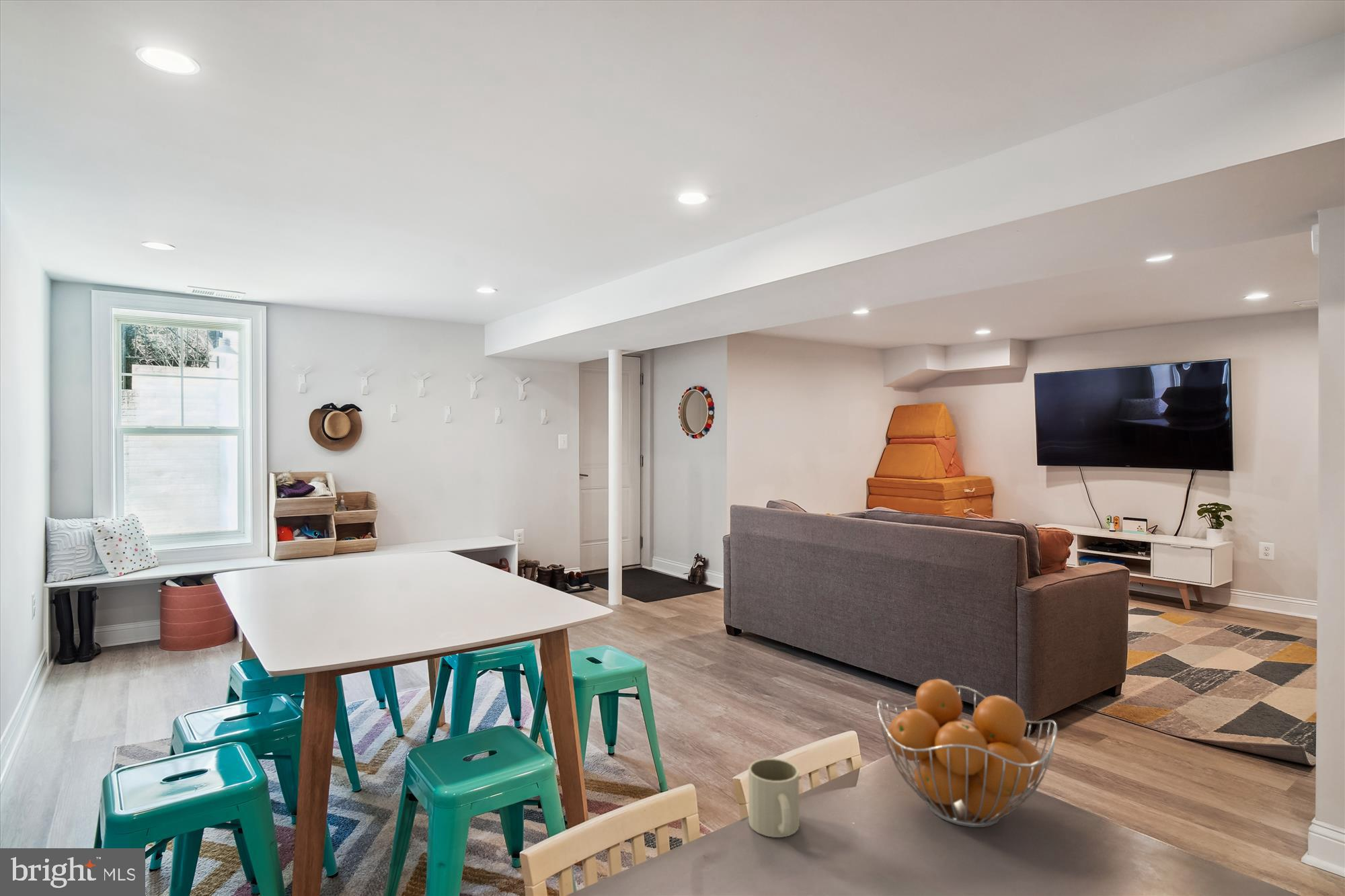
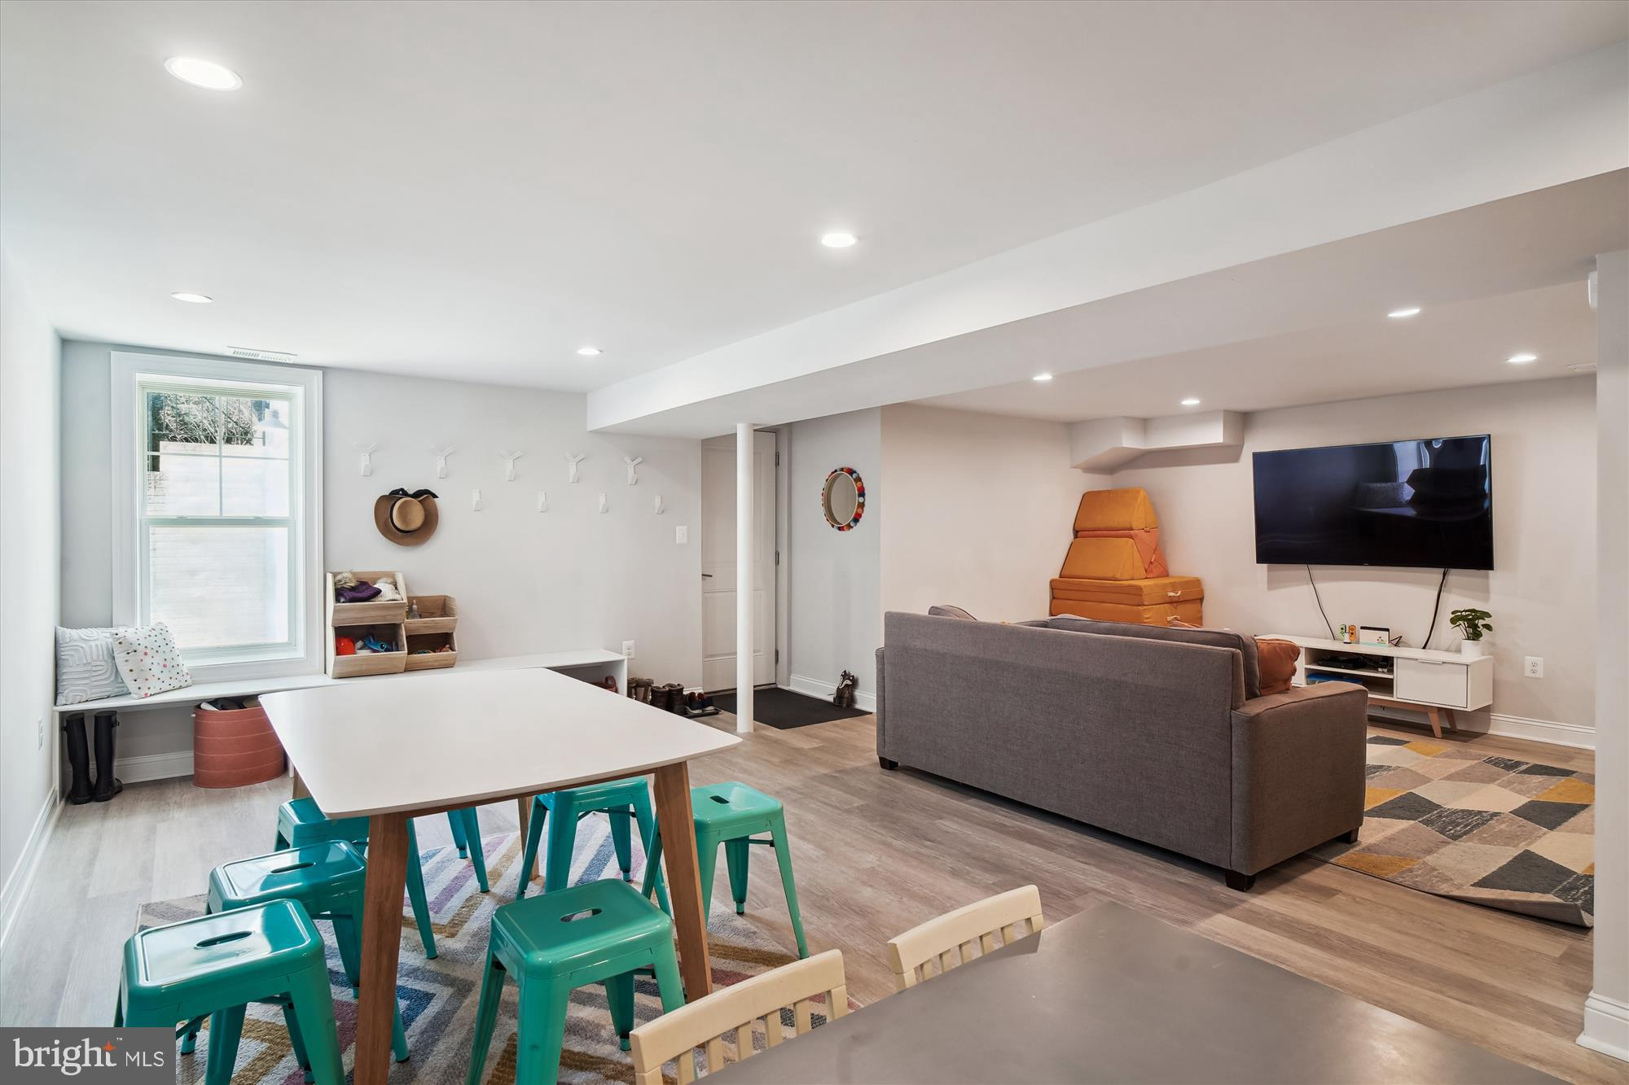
- fruit basket (962, 749)
- mug (777, 801)
